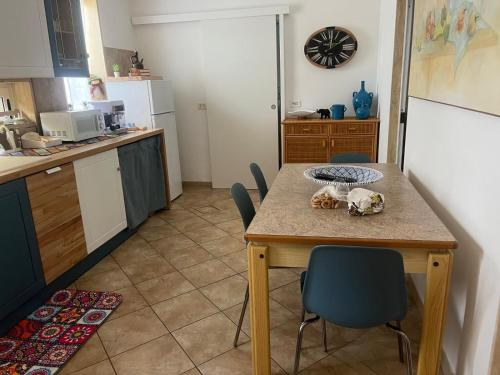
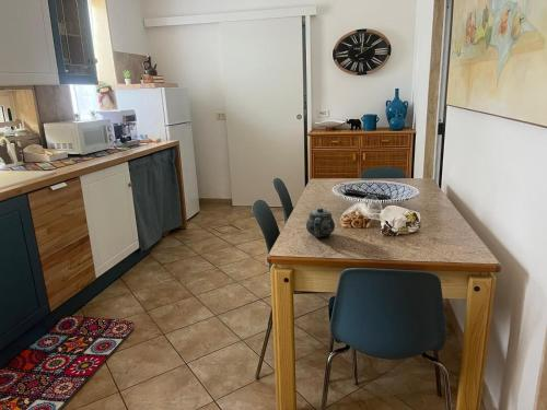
+ chinaware (319, 221)
